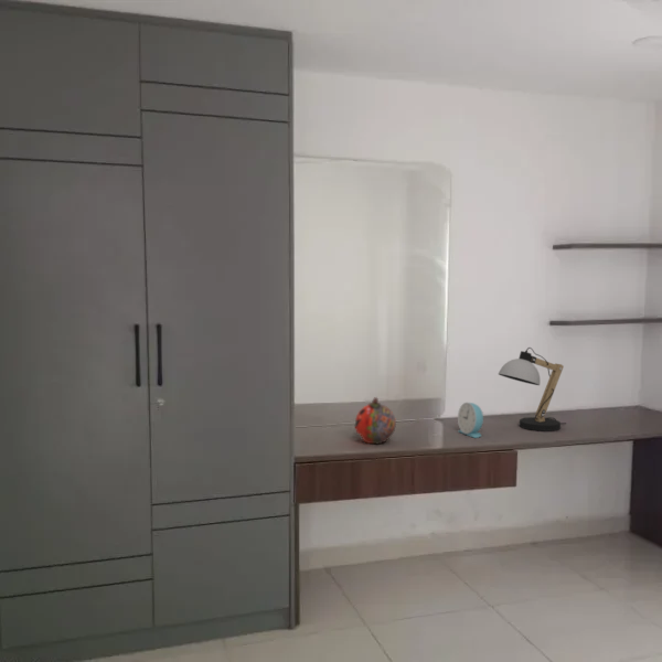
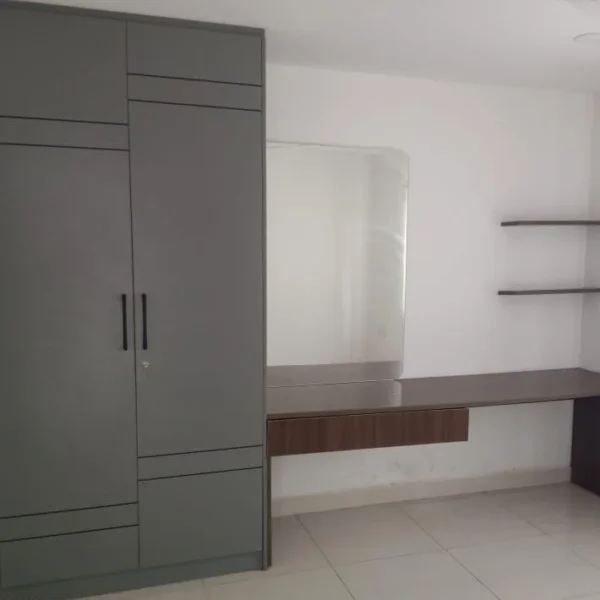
- desk lamp (535, 384)
- alarm clock (471, 417)
- decorative ball (374, 419)
